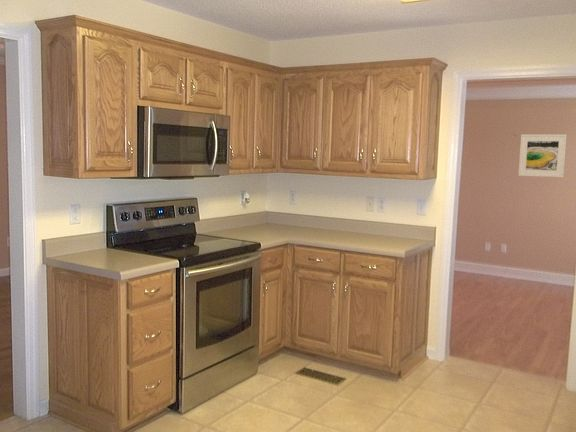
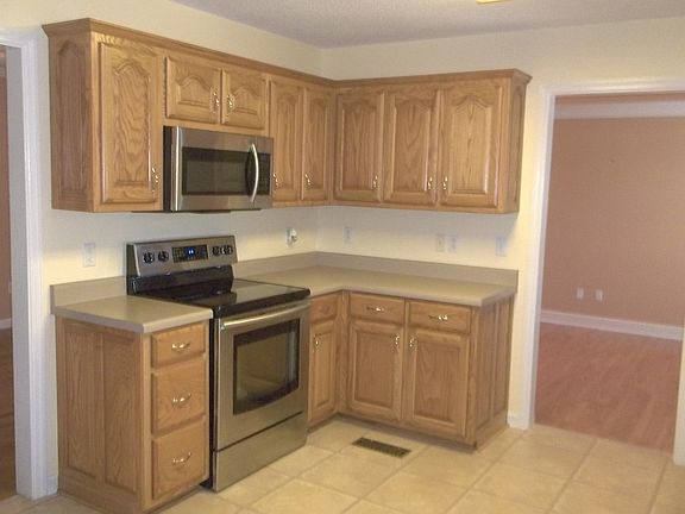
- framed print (542, 155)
